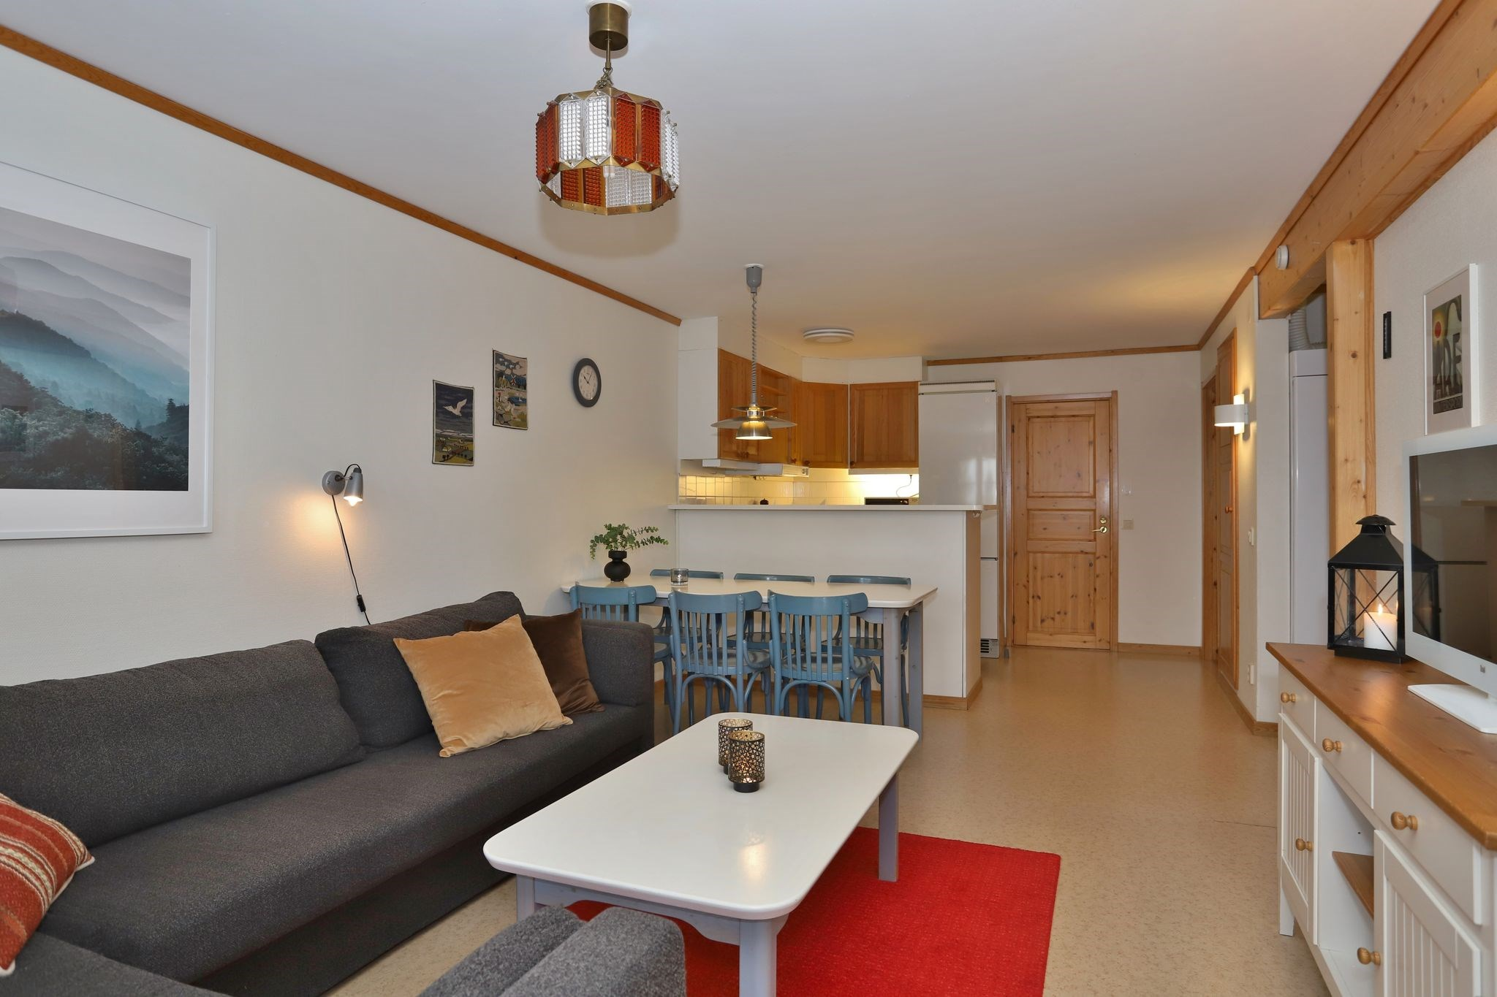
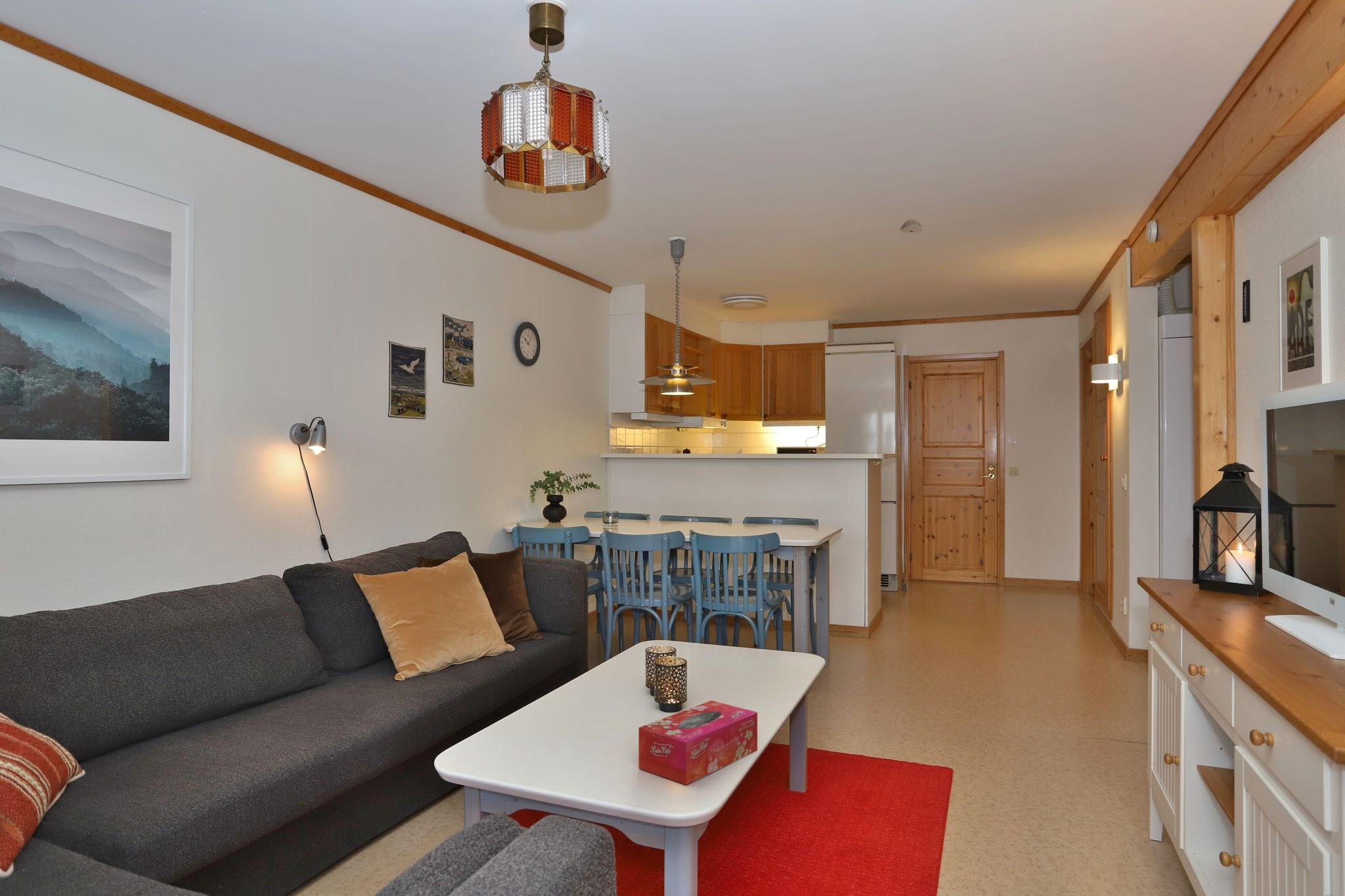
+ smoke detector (911, 226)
+ tissue box (699, 739)
